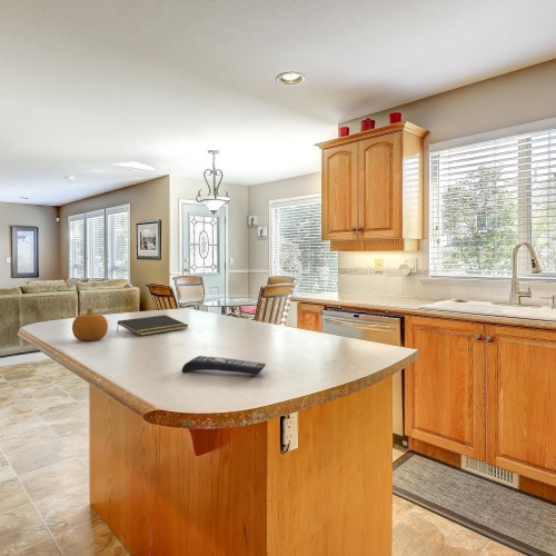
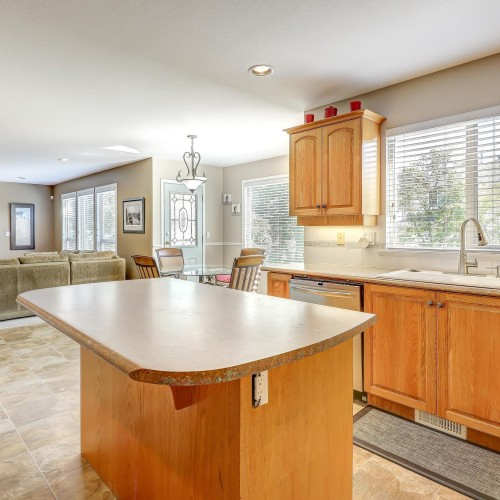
- fruit (90, 322)
- notepad (153, 324)
- remote control (224, 365)
